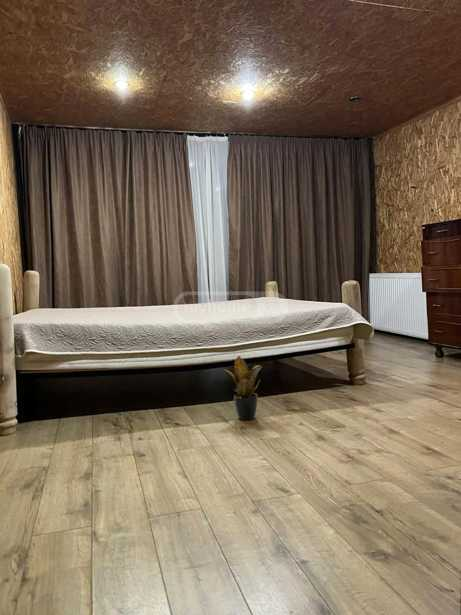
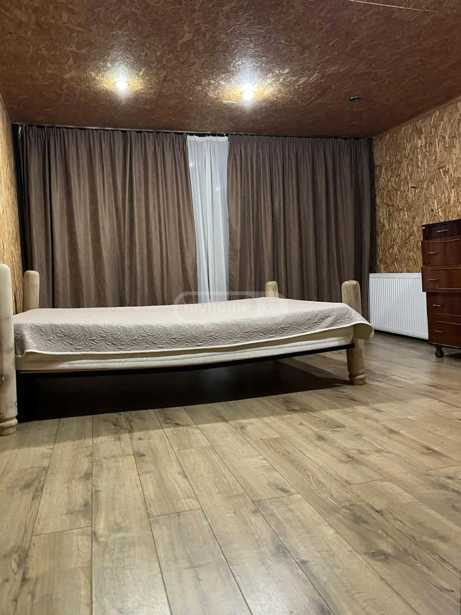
- potted plant (247, 385)
